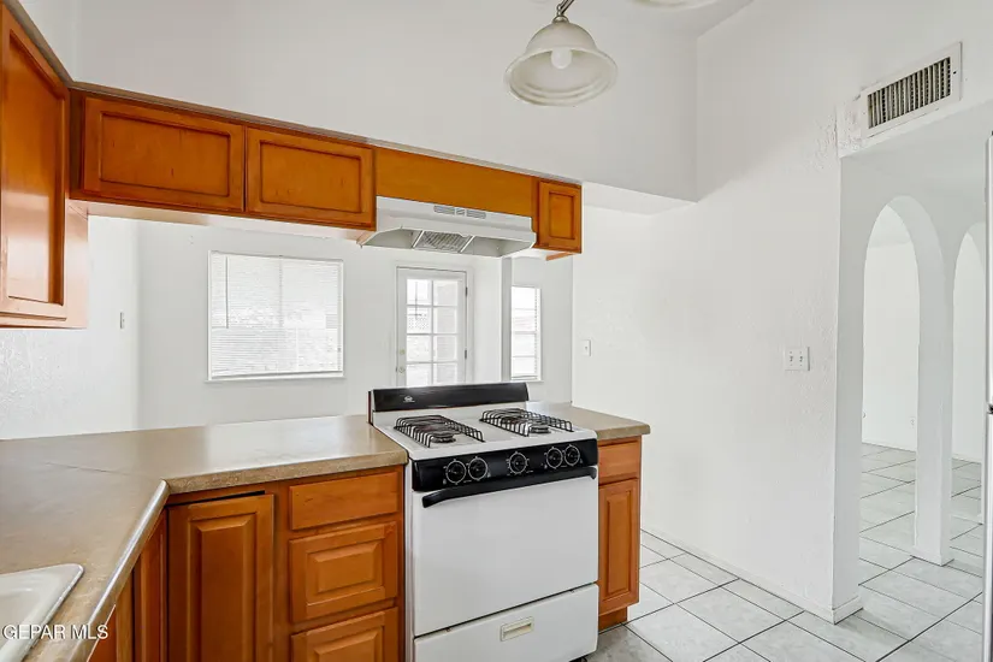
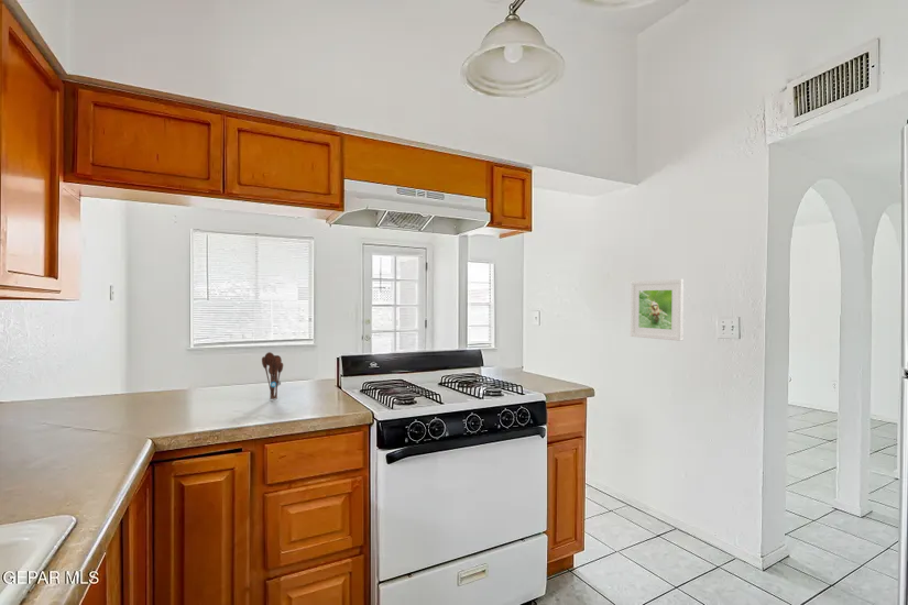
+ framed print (655, 309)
+ utensil holder (272, 375)
